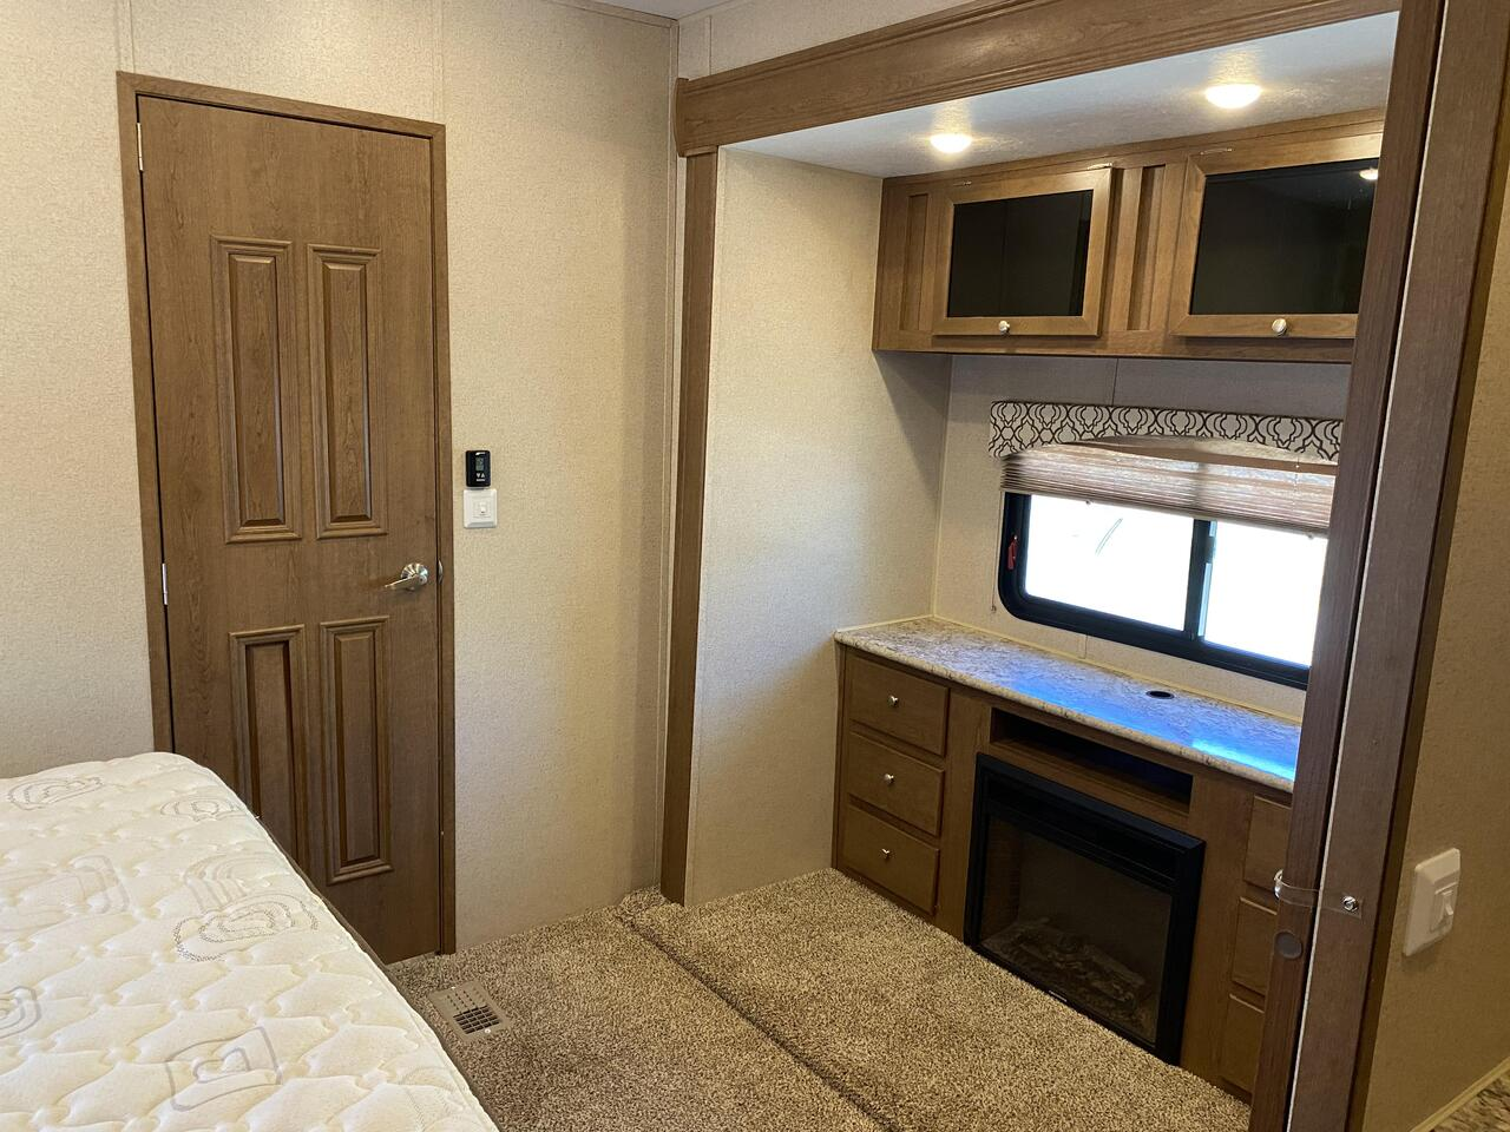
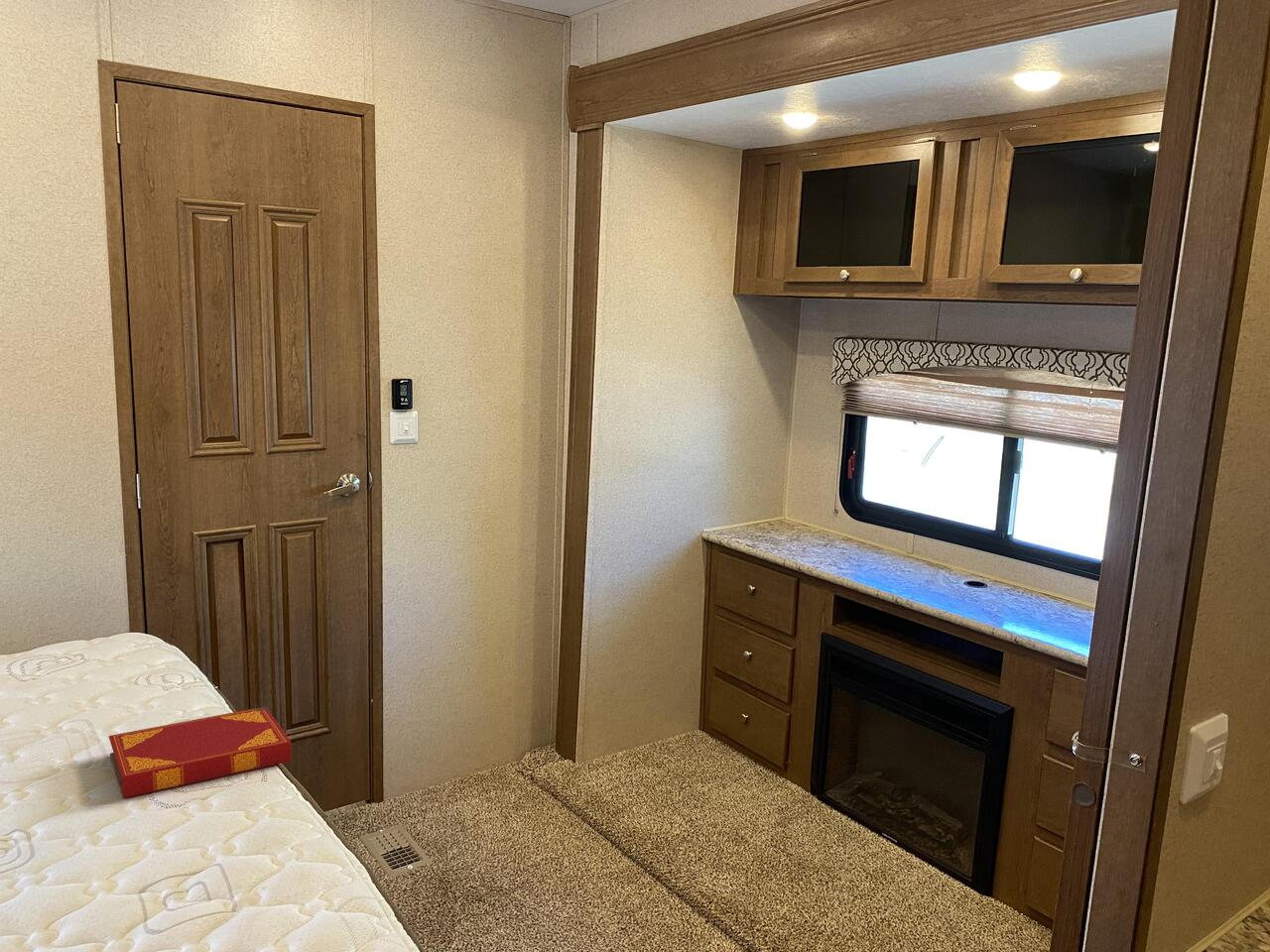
+ hardback book (200, 749)
